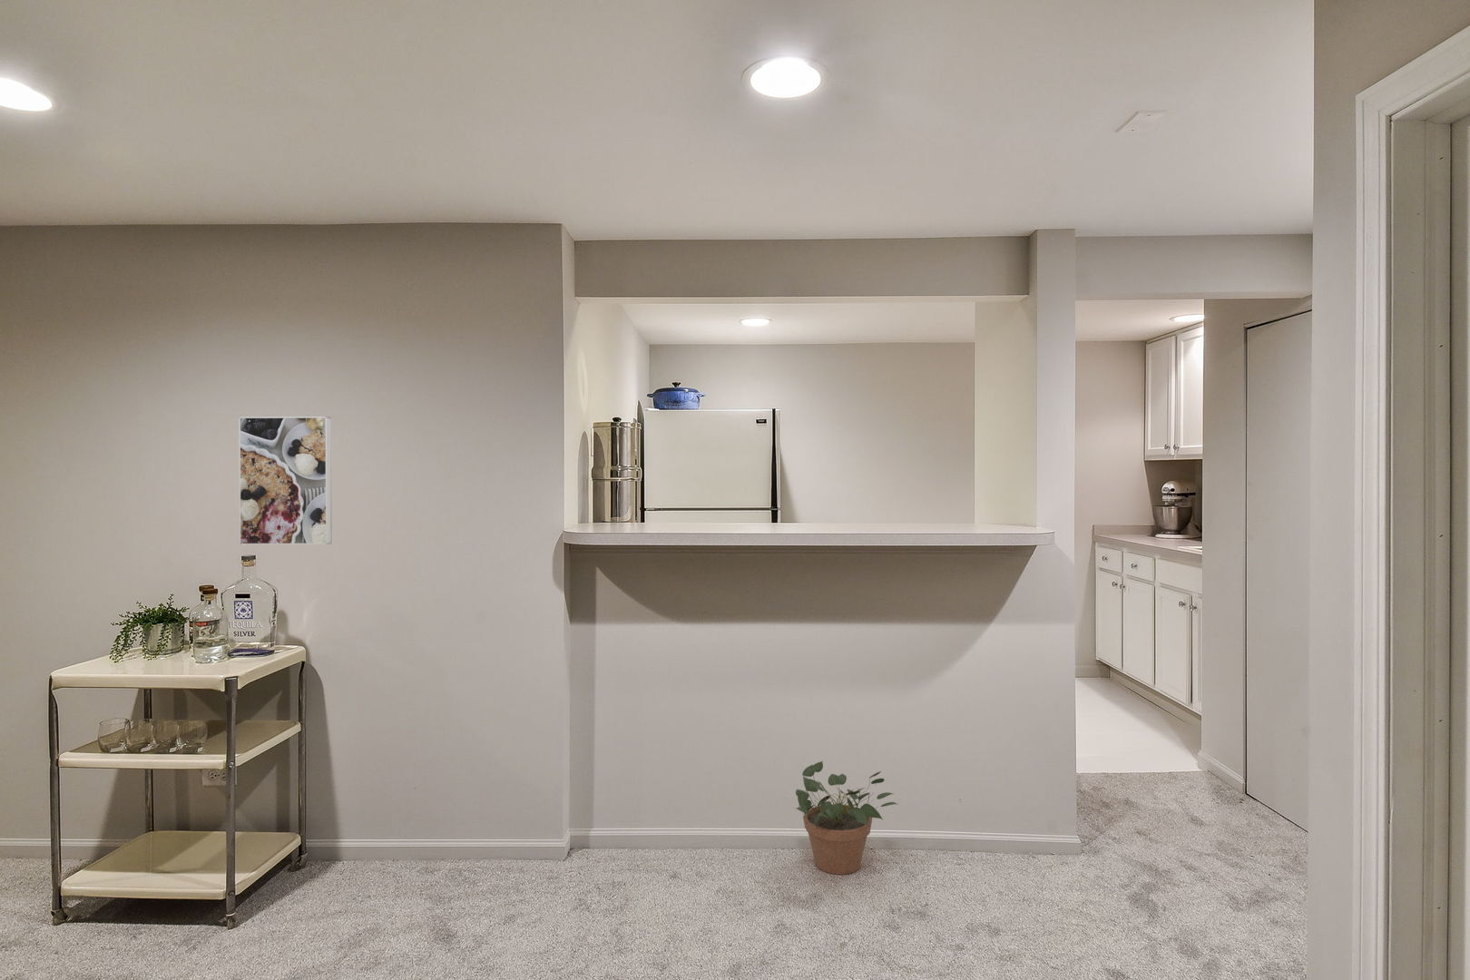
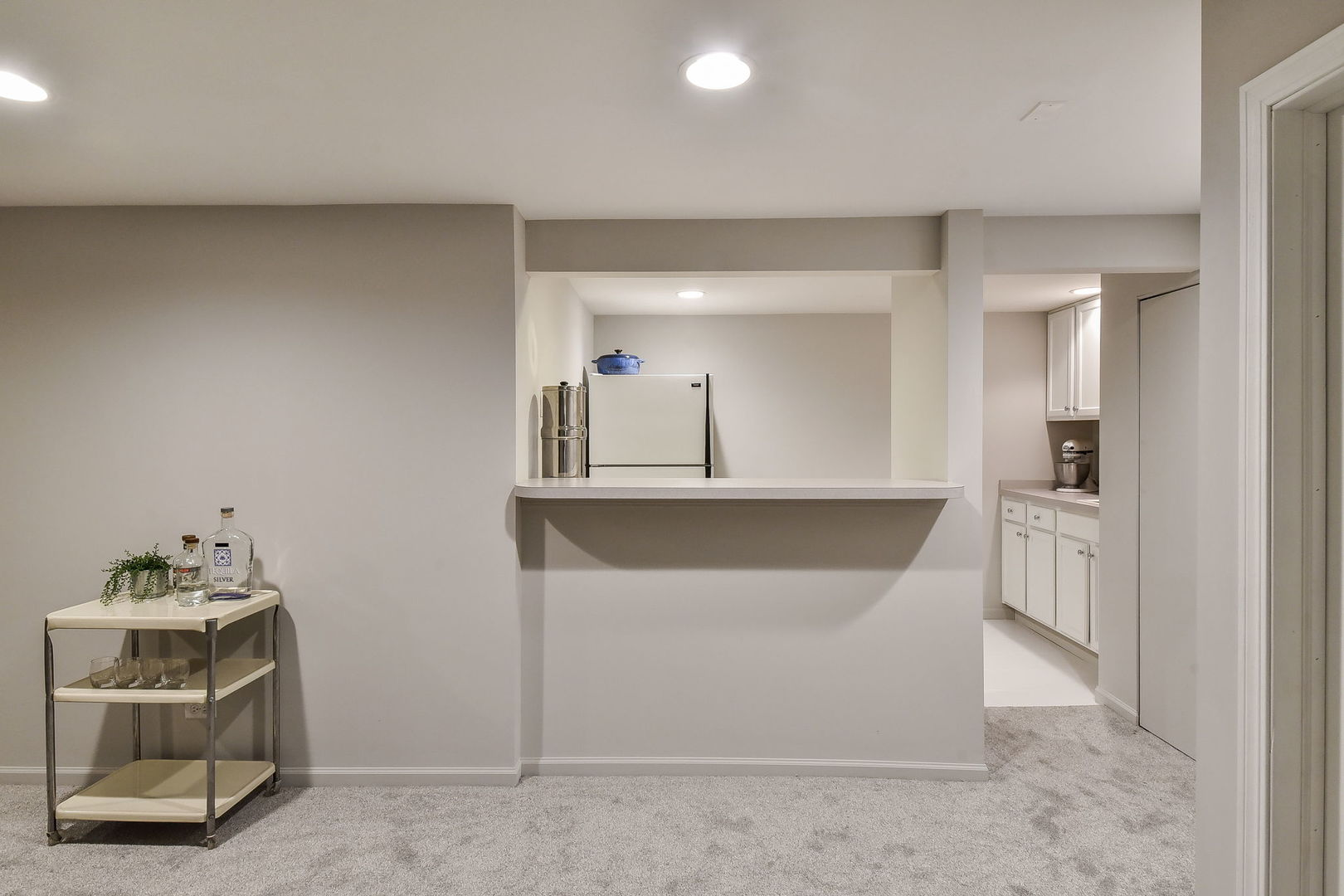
- potted plant (844, 817)
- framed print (285, 480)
